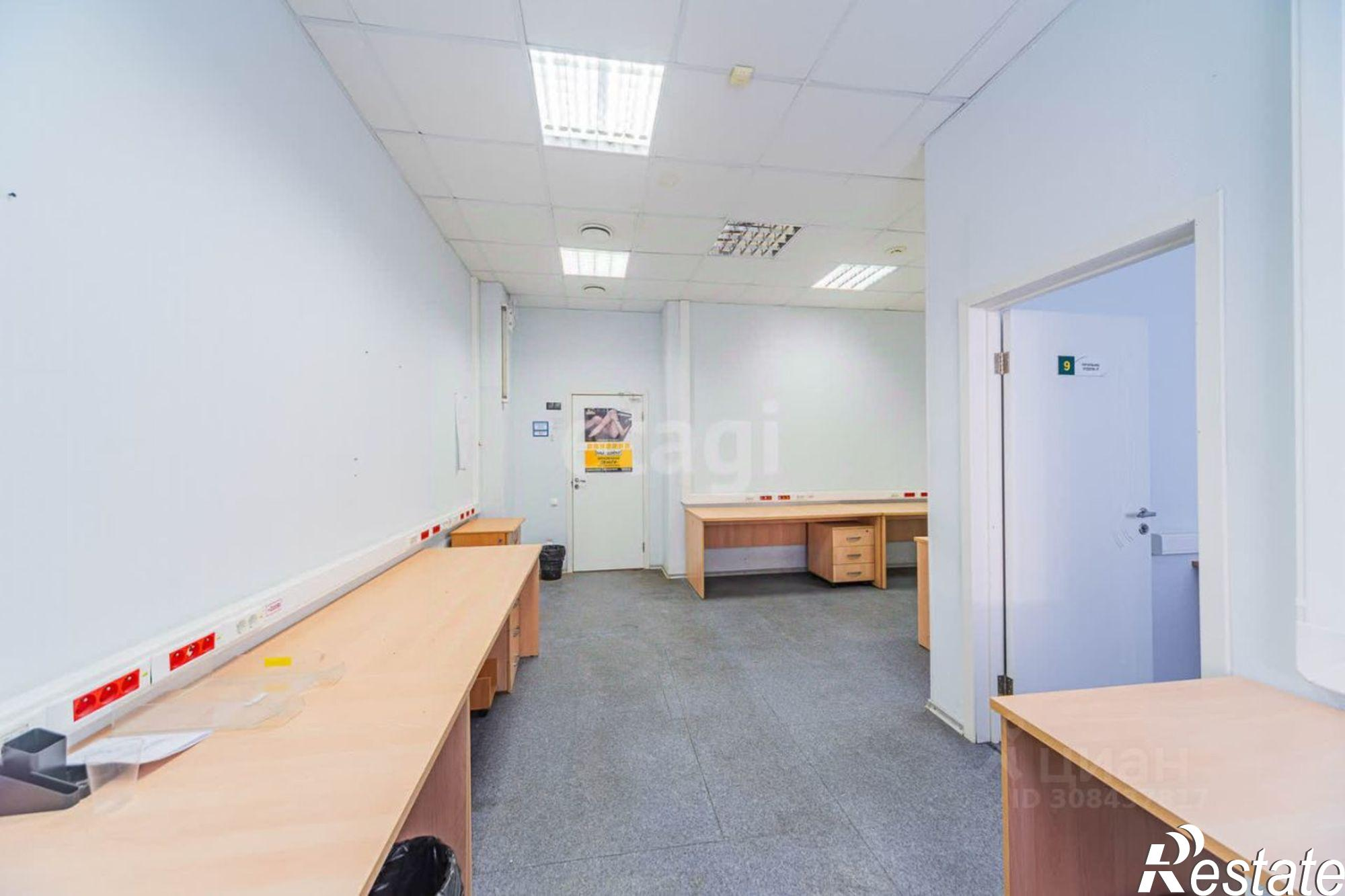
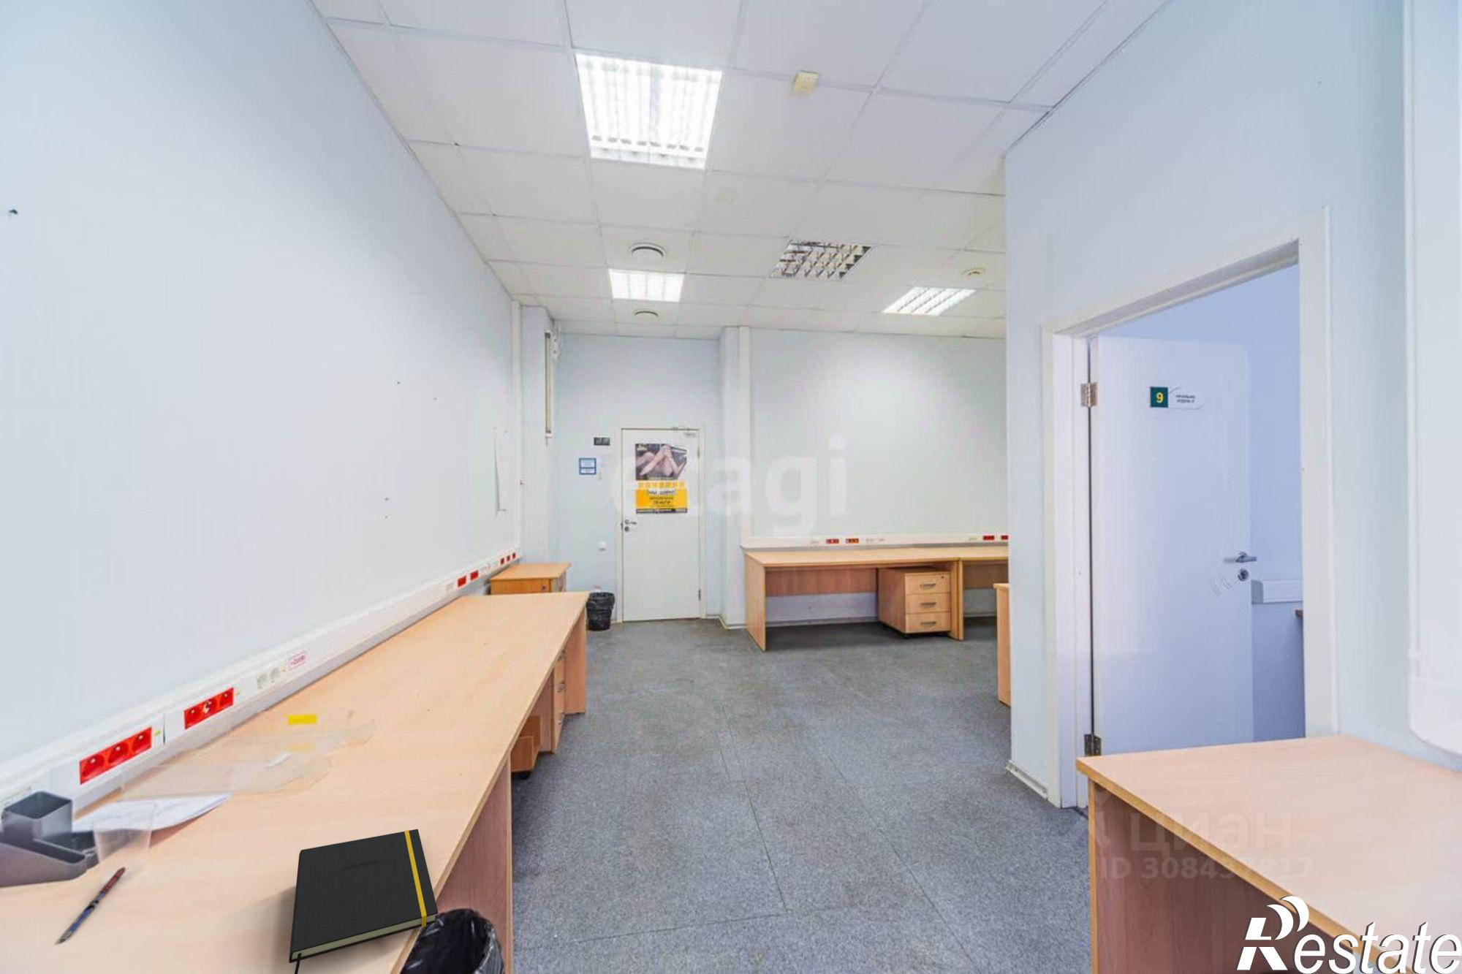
+ notepad (365, 884)
+ pen (95, 900)
